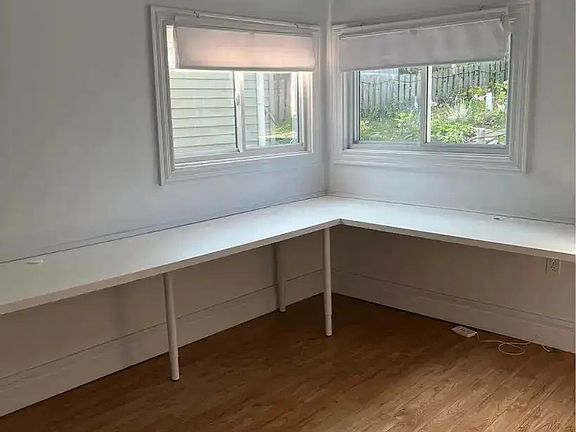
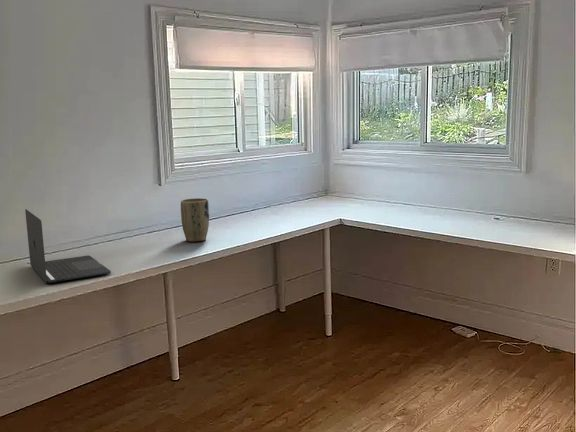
+ plant pot (195, 219)
+ laptop (66, 258)
